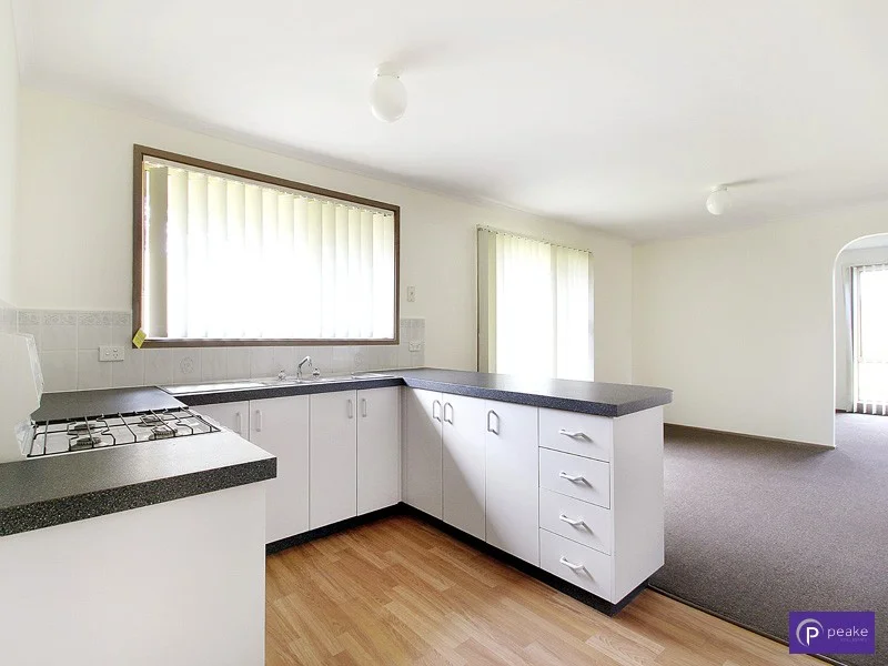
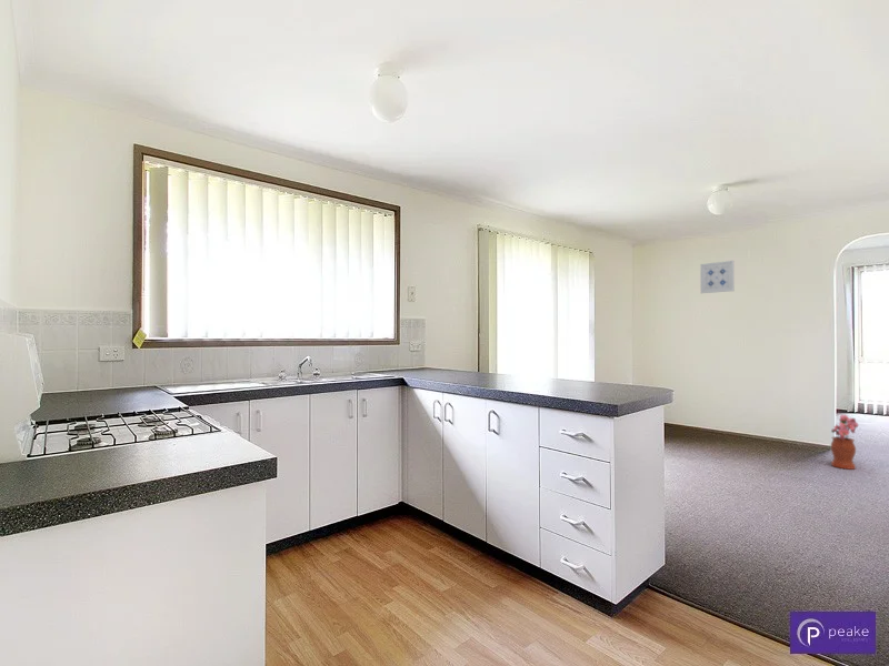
+ wall art (717, 276)
+ potted flower (845, 441)
